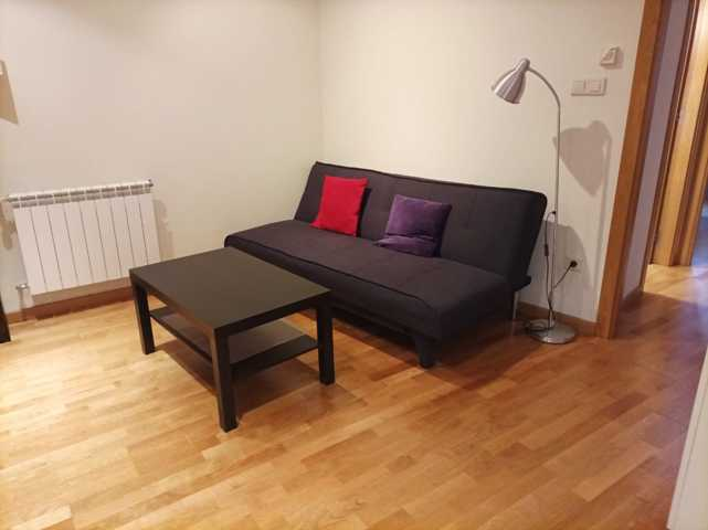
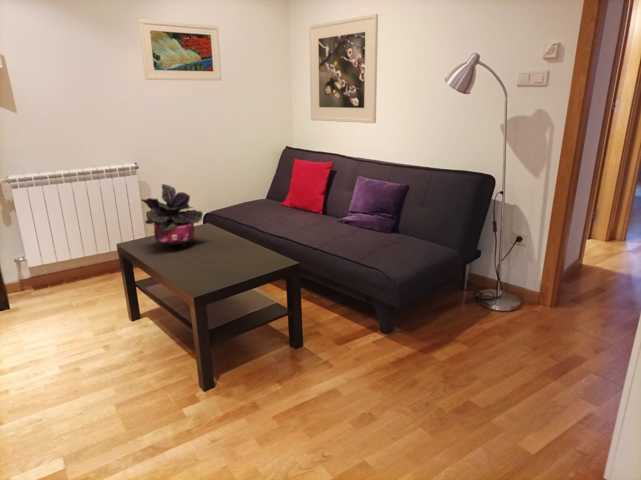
+ potted plant (173, 216)
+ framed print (182, 51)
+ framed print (341, 72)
